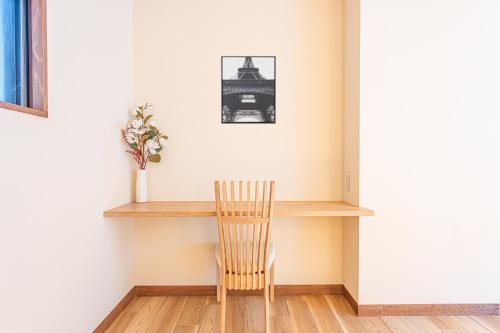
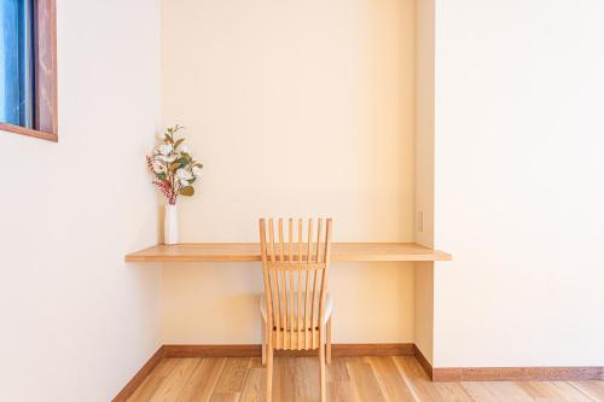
- wall art (248, 90)
